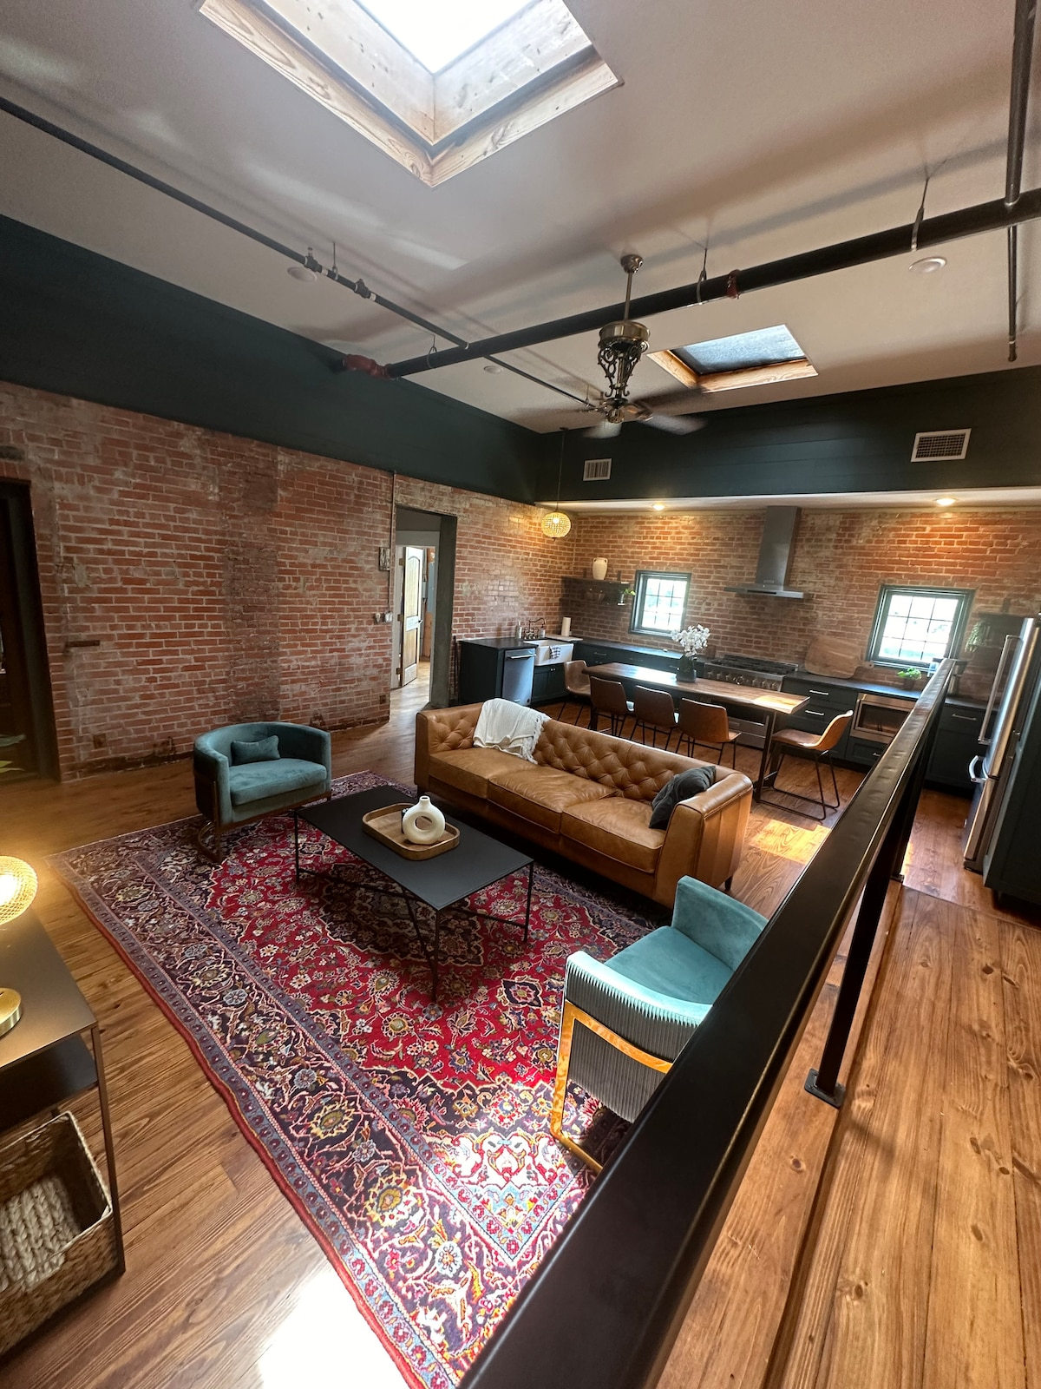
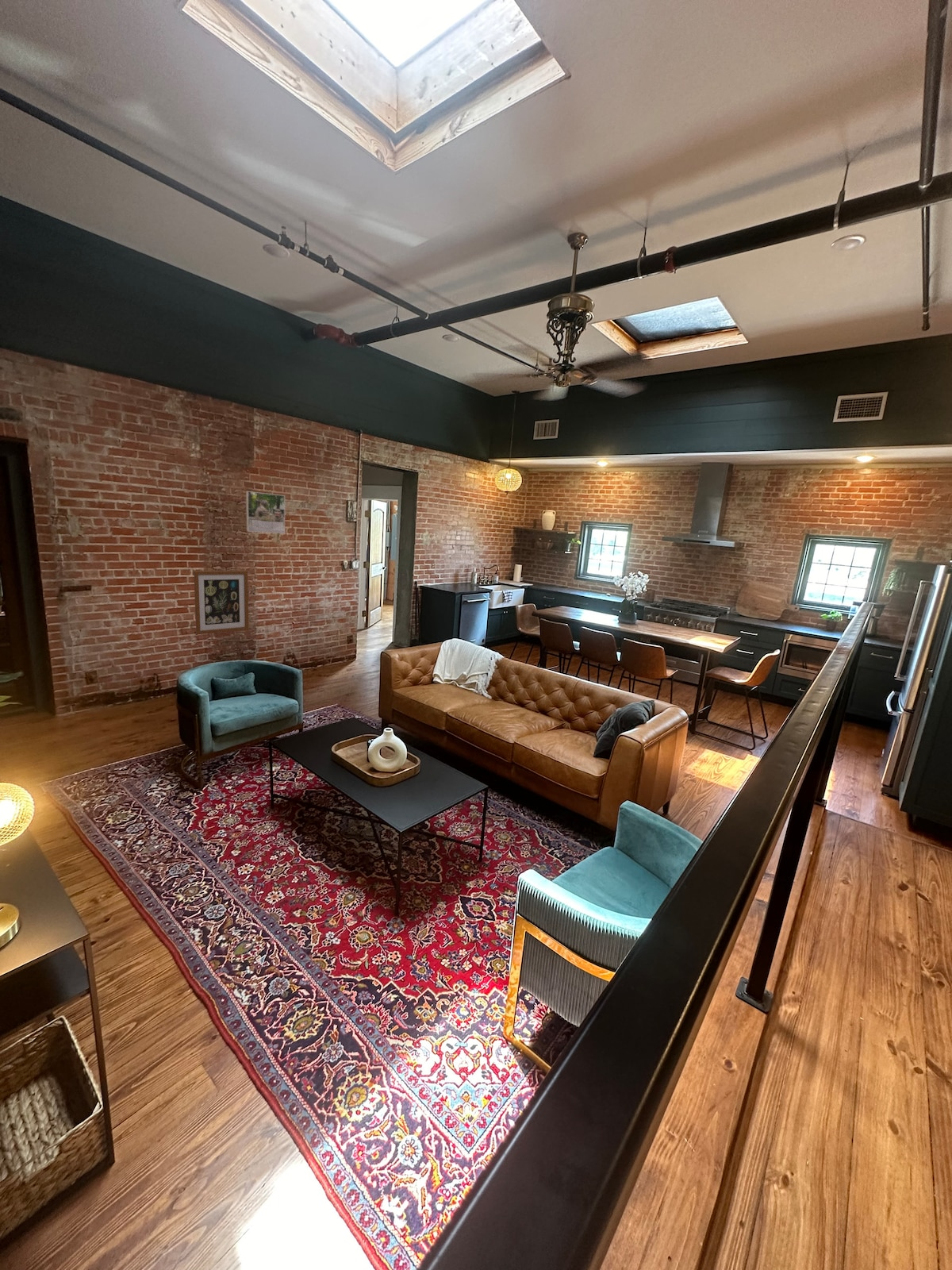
+ wall art (222, 602)
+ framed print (266, 513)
